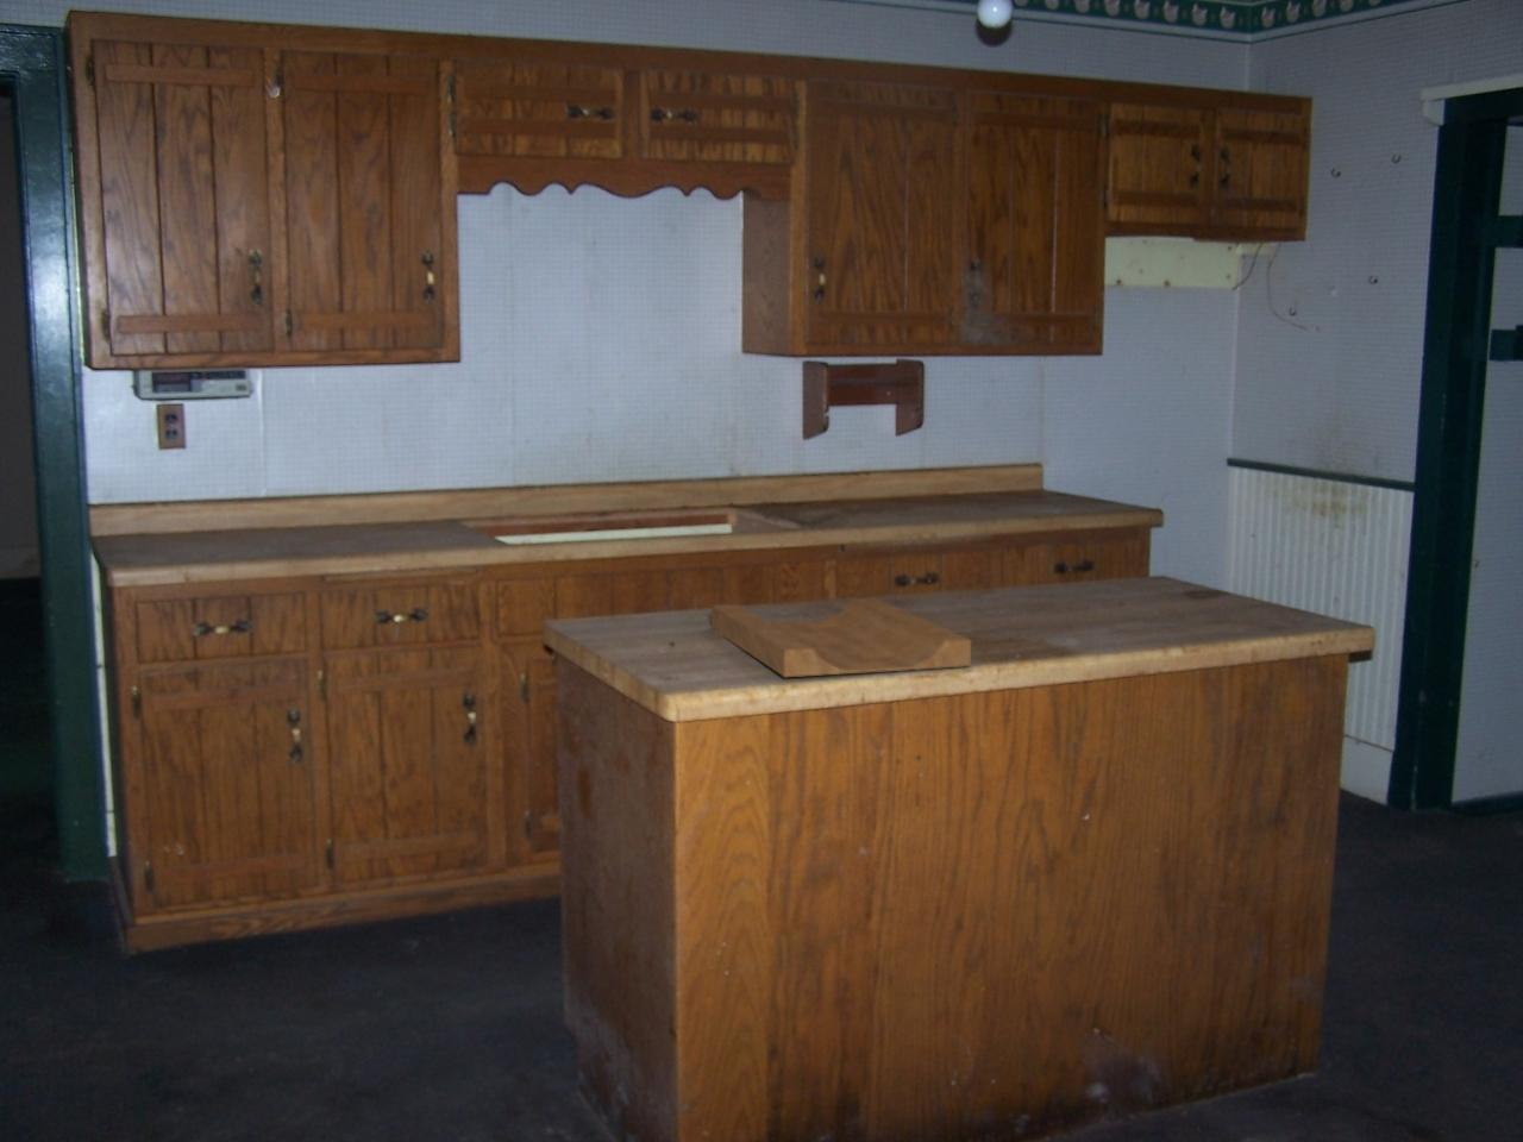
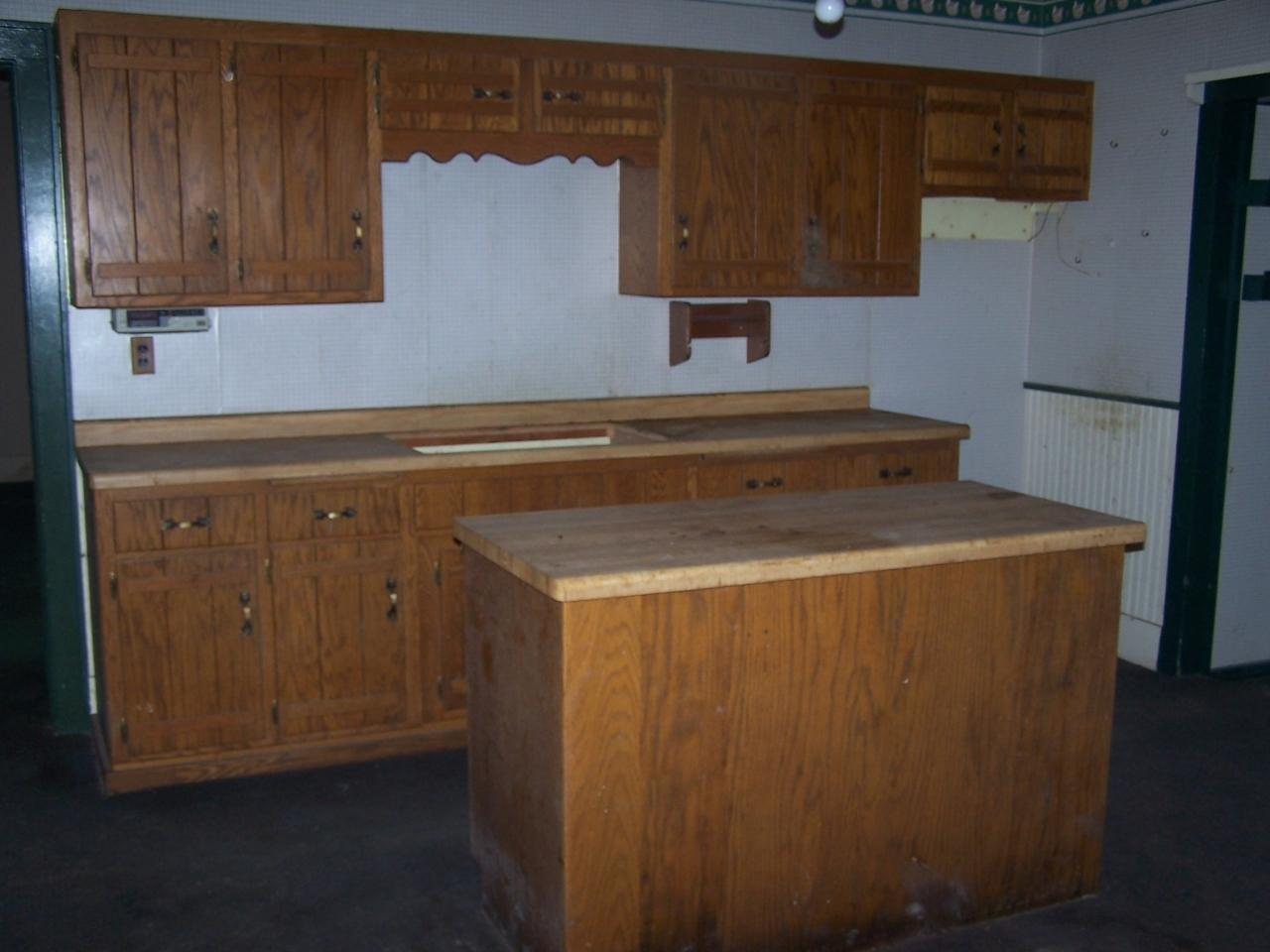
- cutting board (833, 633)
